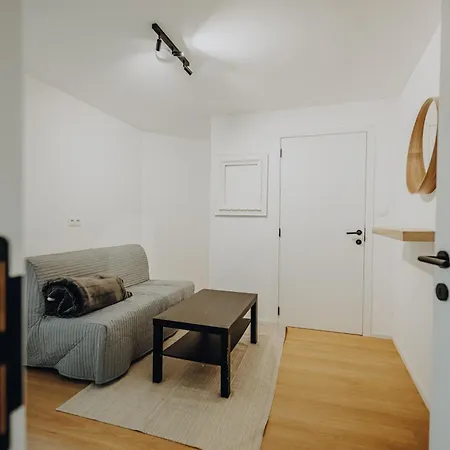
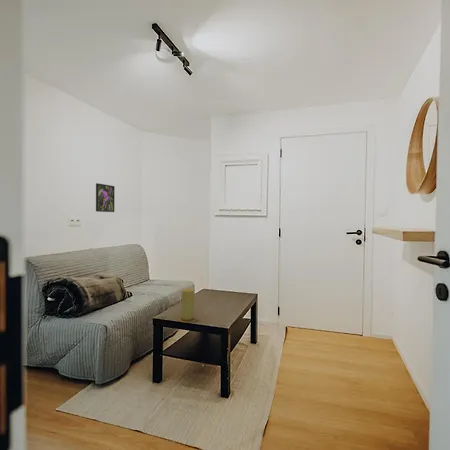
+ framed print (105, 198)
+ candle (187, 304)
